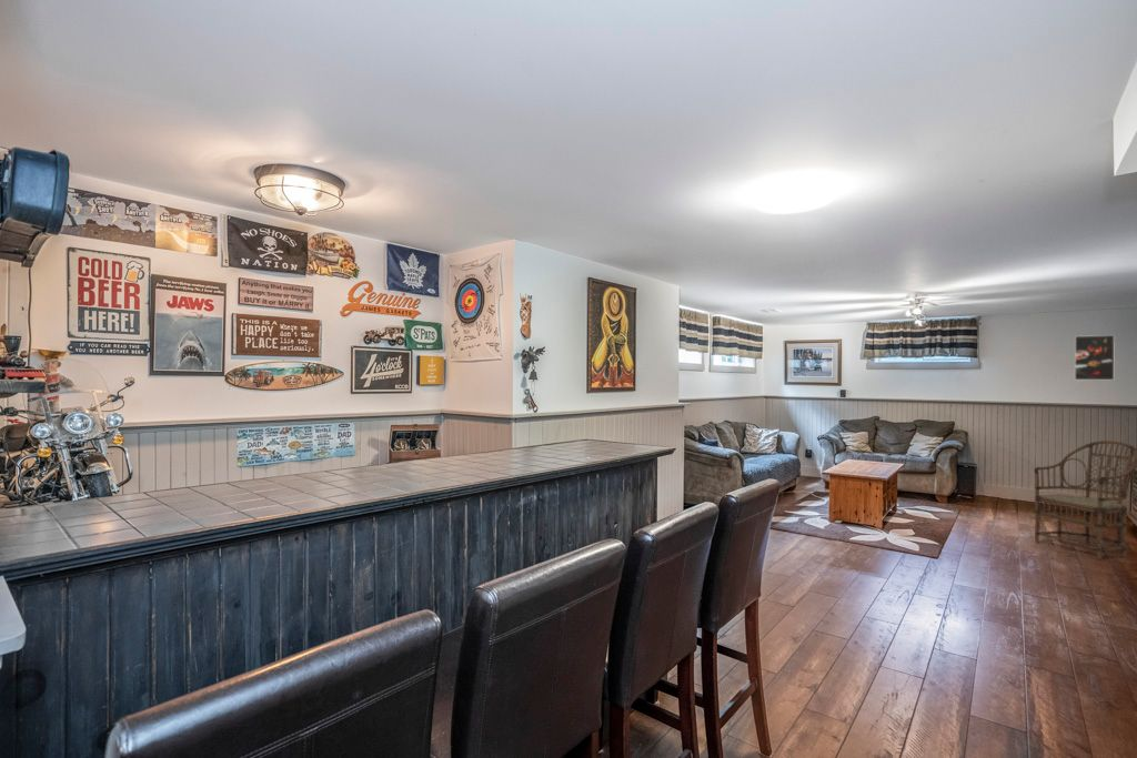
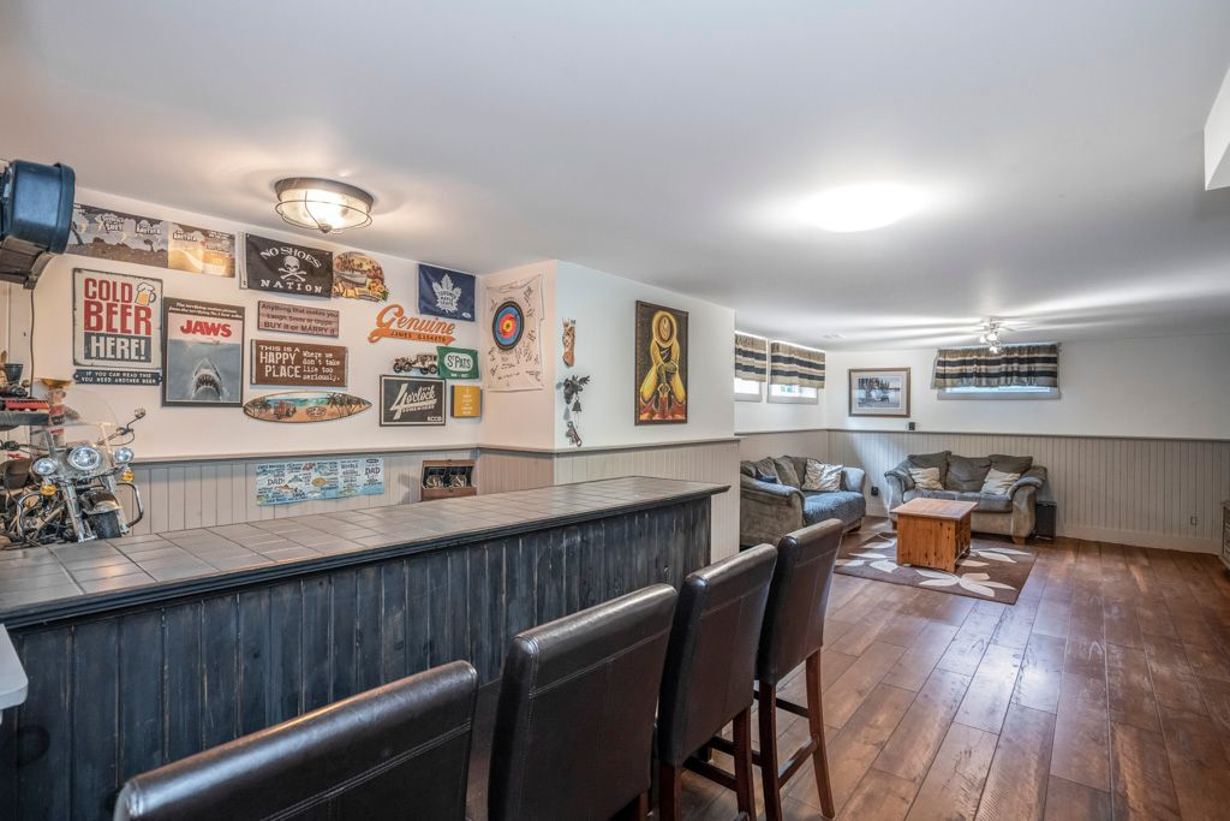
- armchair (1088, 495)
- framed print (1094, 357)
